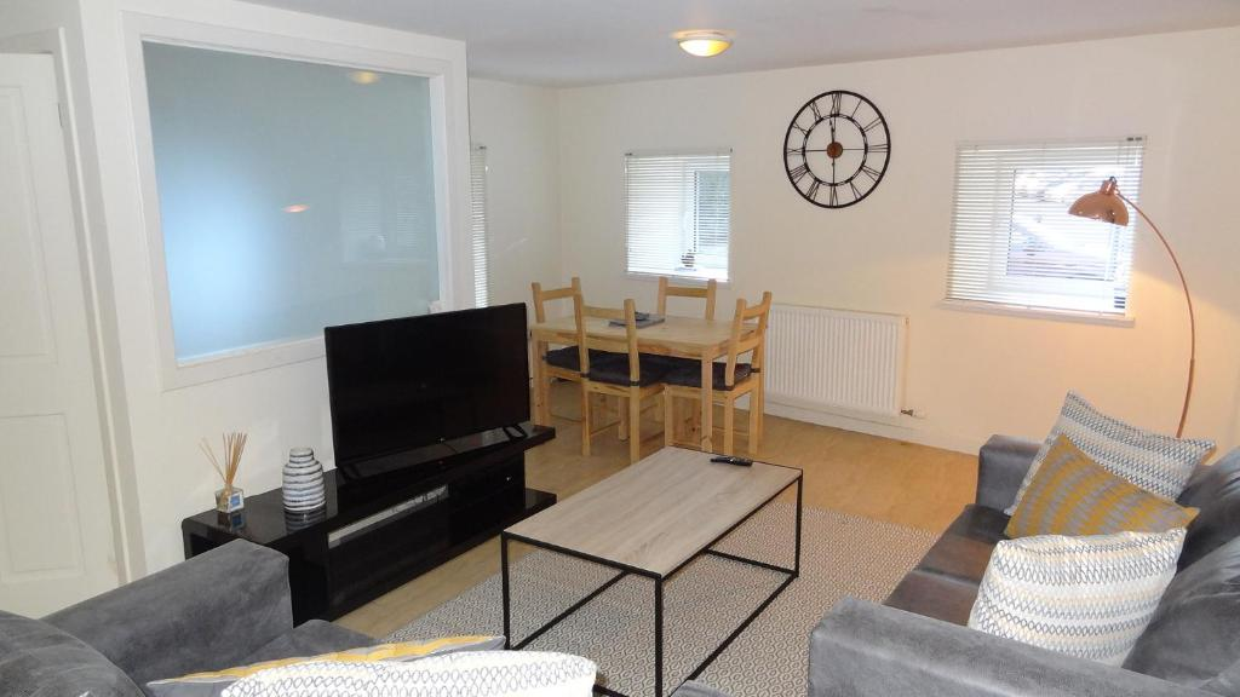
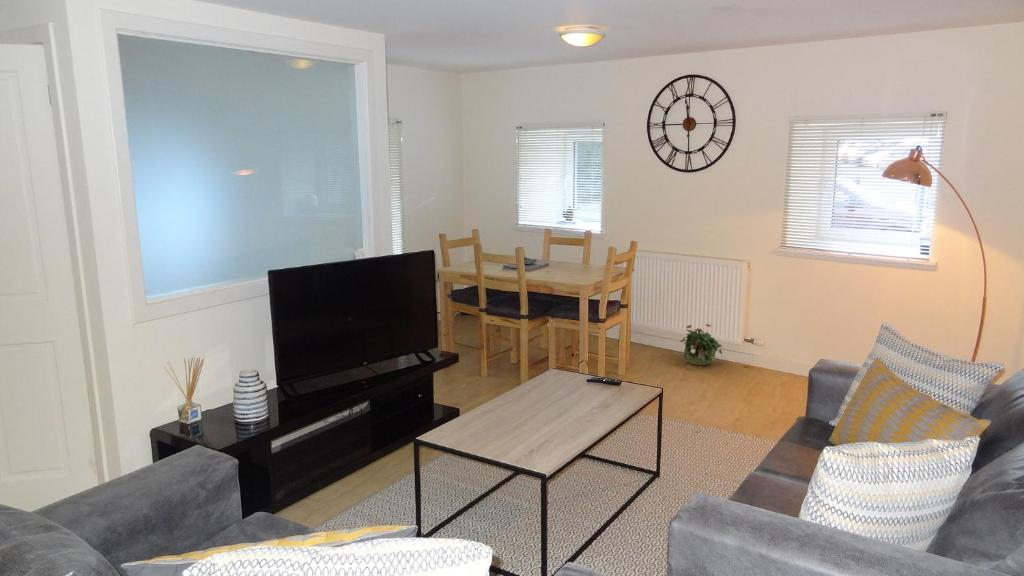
+ potted plant (702, 344)
